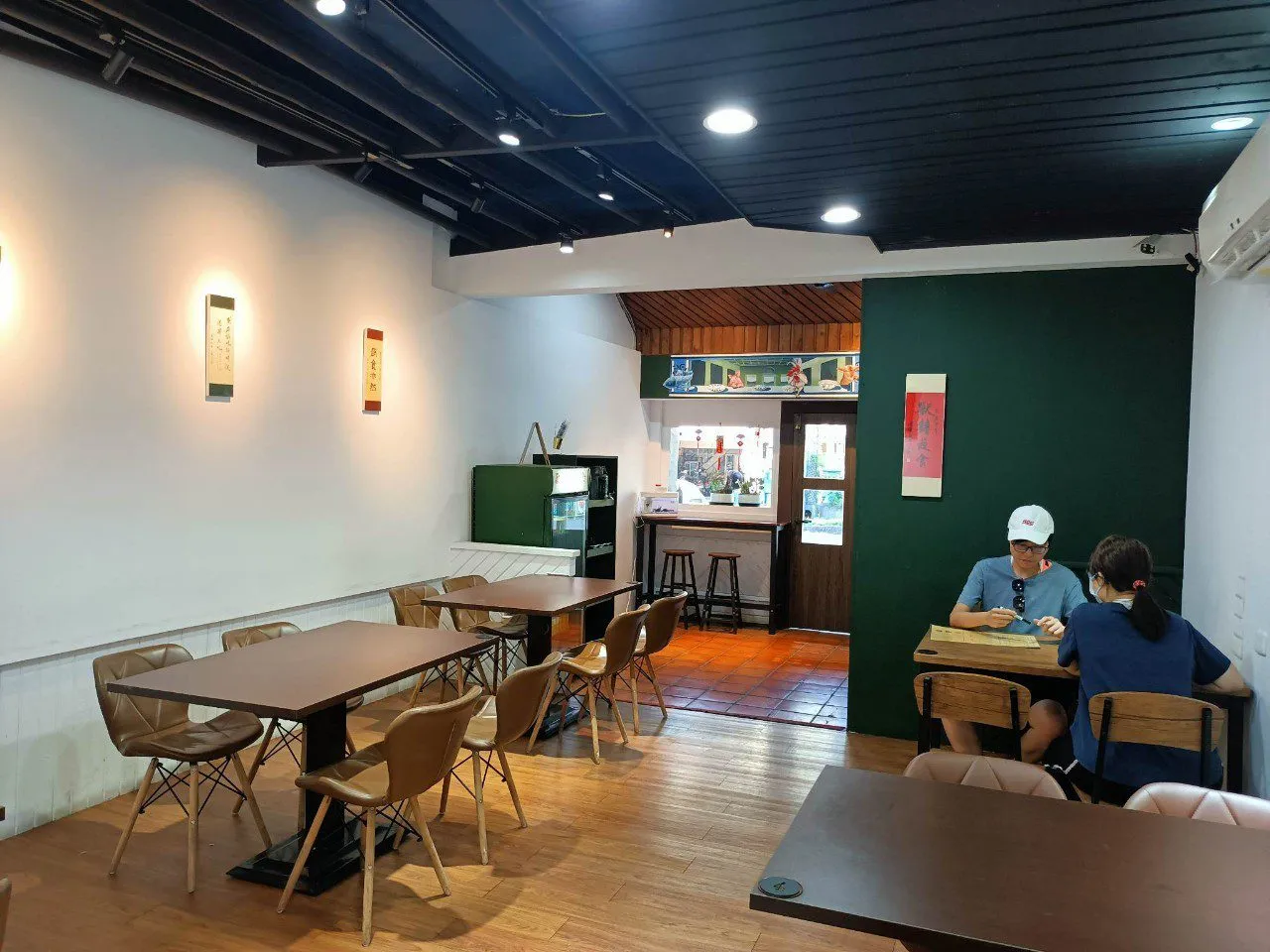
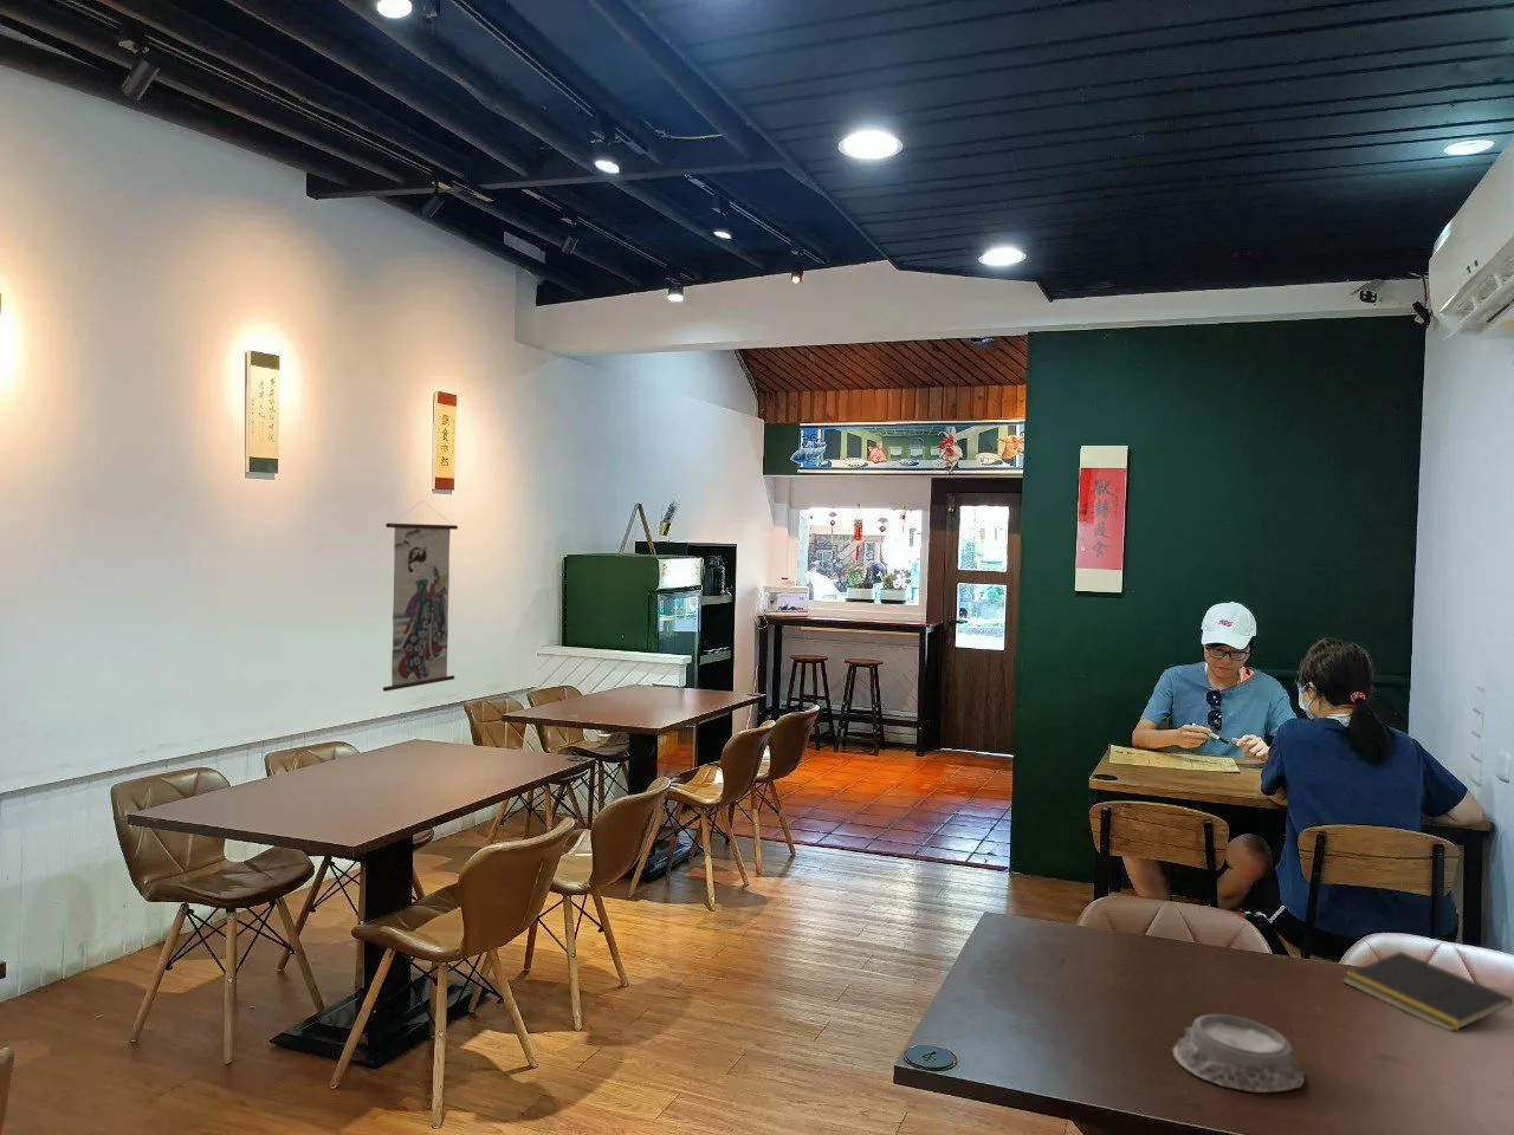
+ mortar (1239, 1048)
+ notepad (1425, 988)
+ wall scroll (421, 593)
